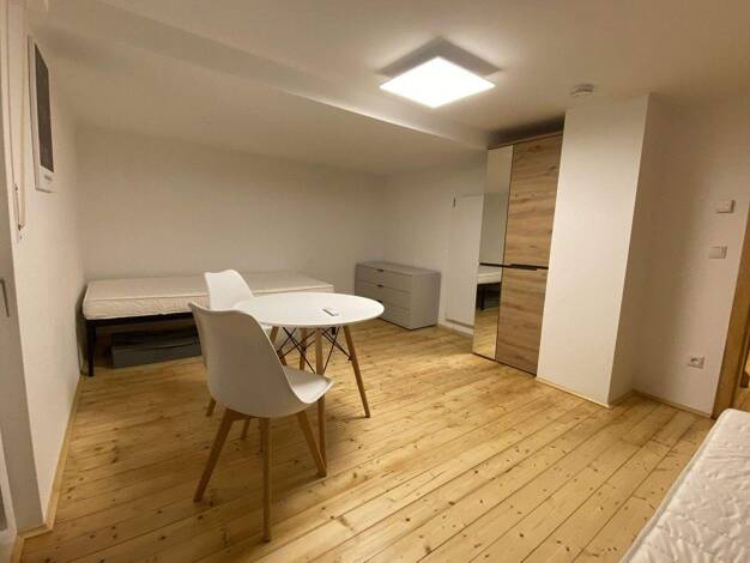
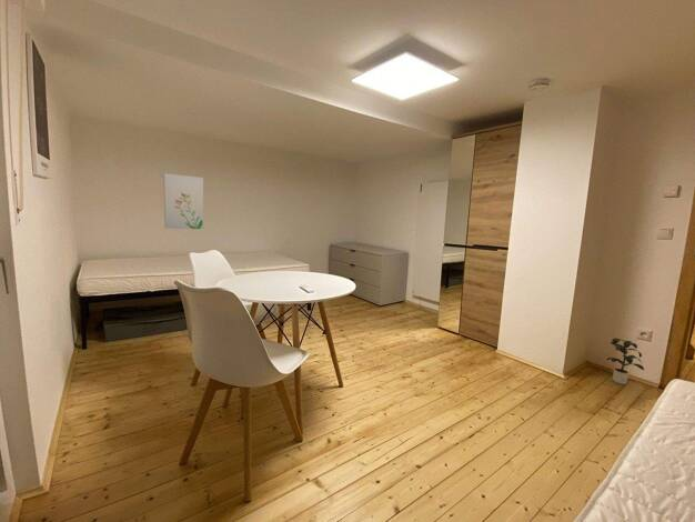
+ potted plant (627, 361)
+ wall art (184, 202)
